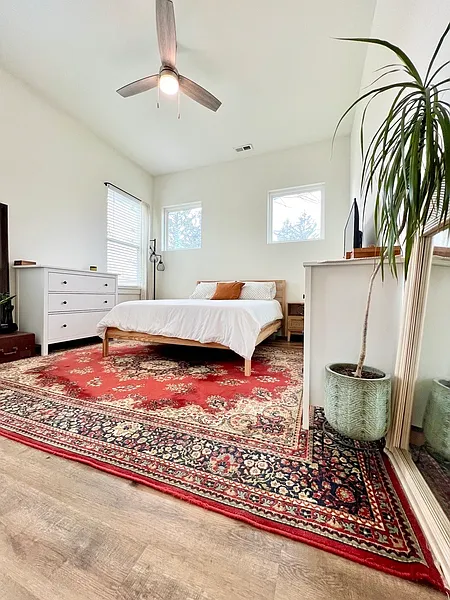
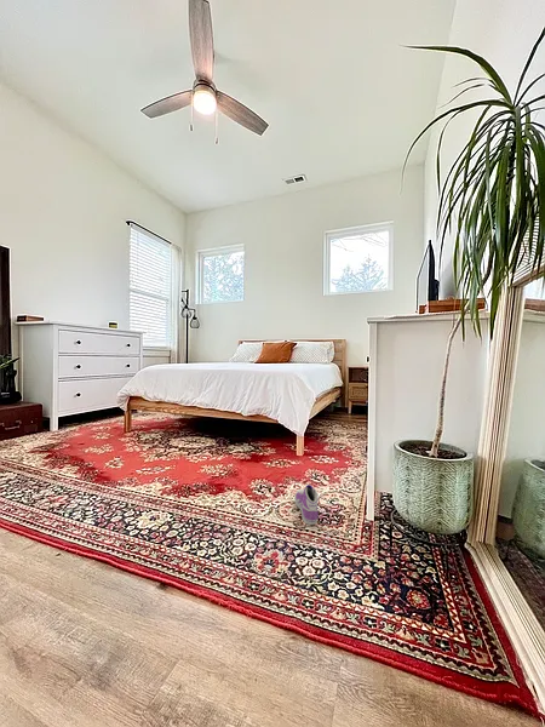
+ sneaker (308, 496)
